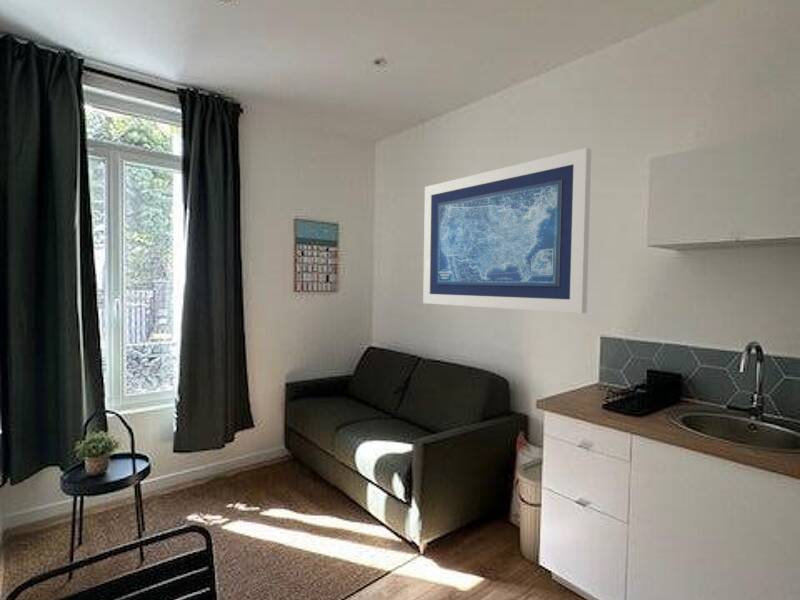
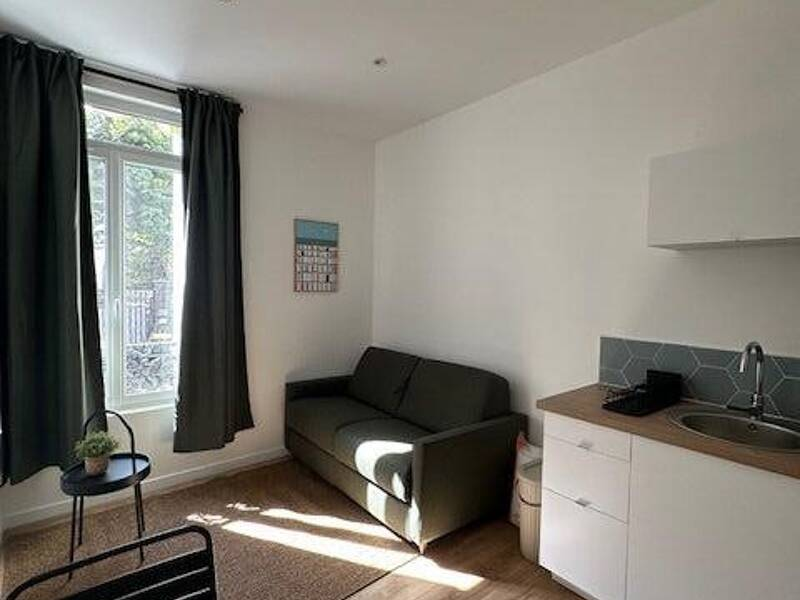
- wall art (492, 239)
